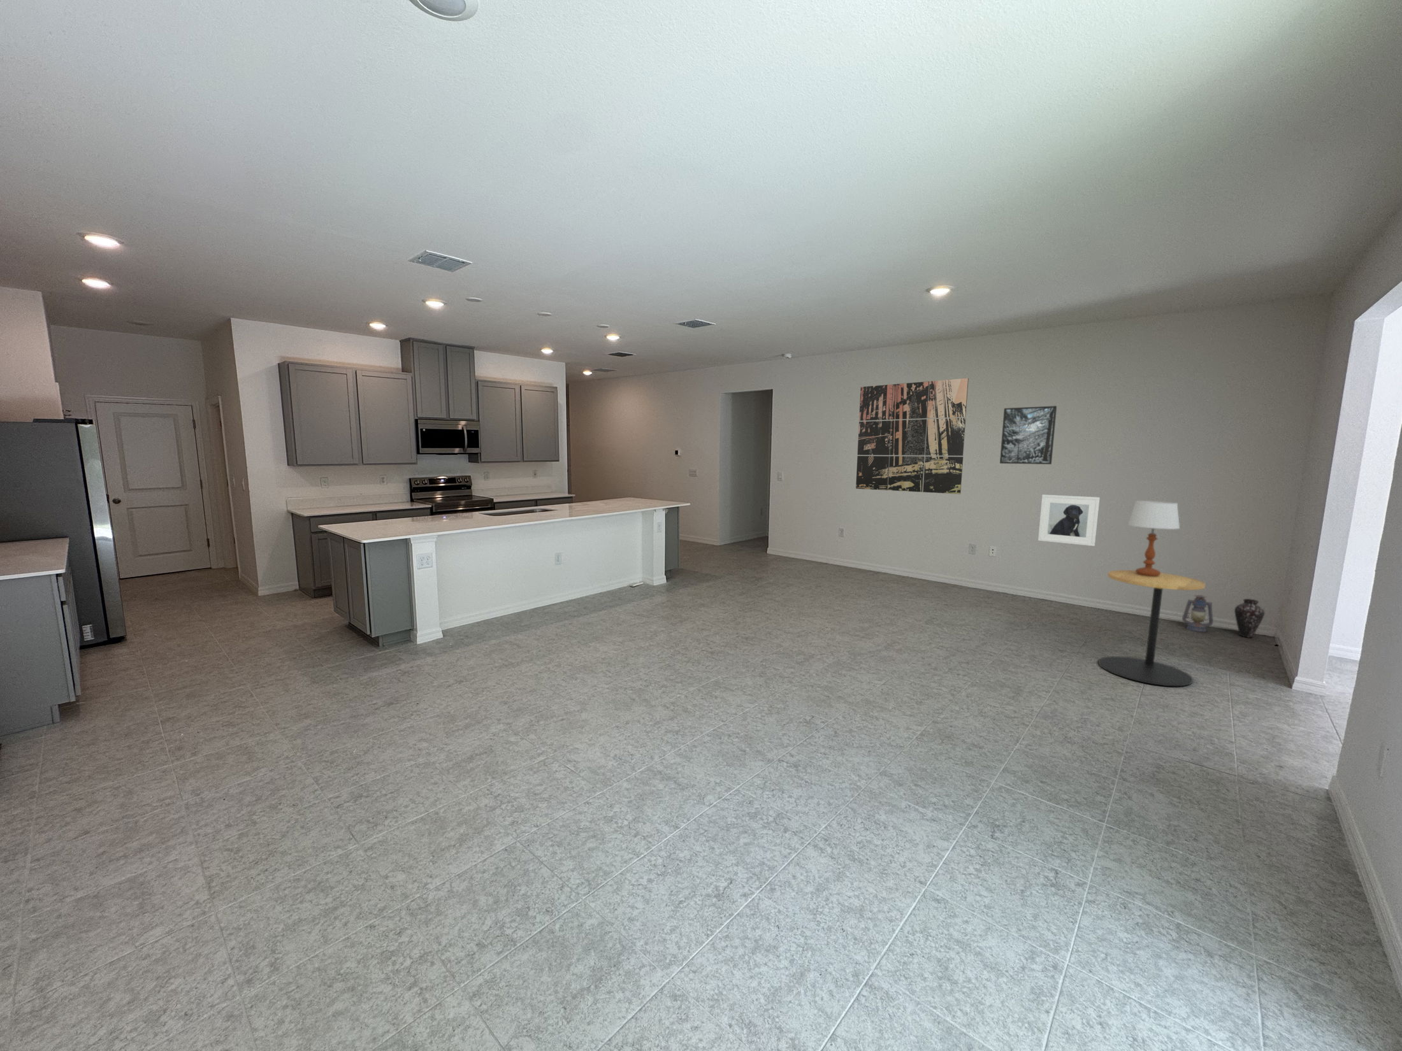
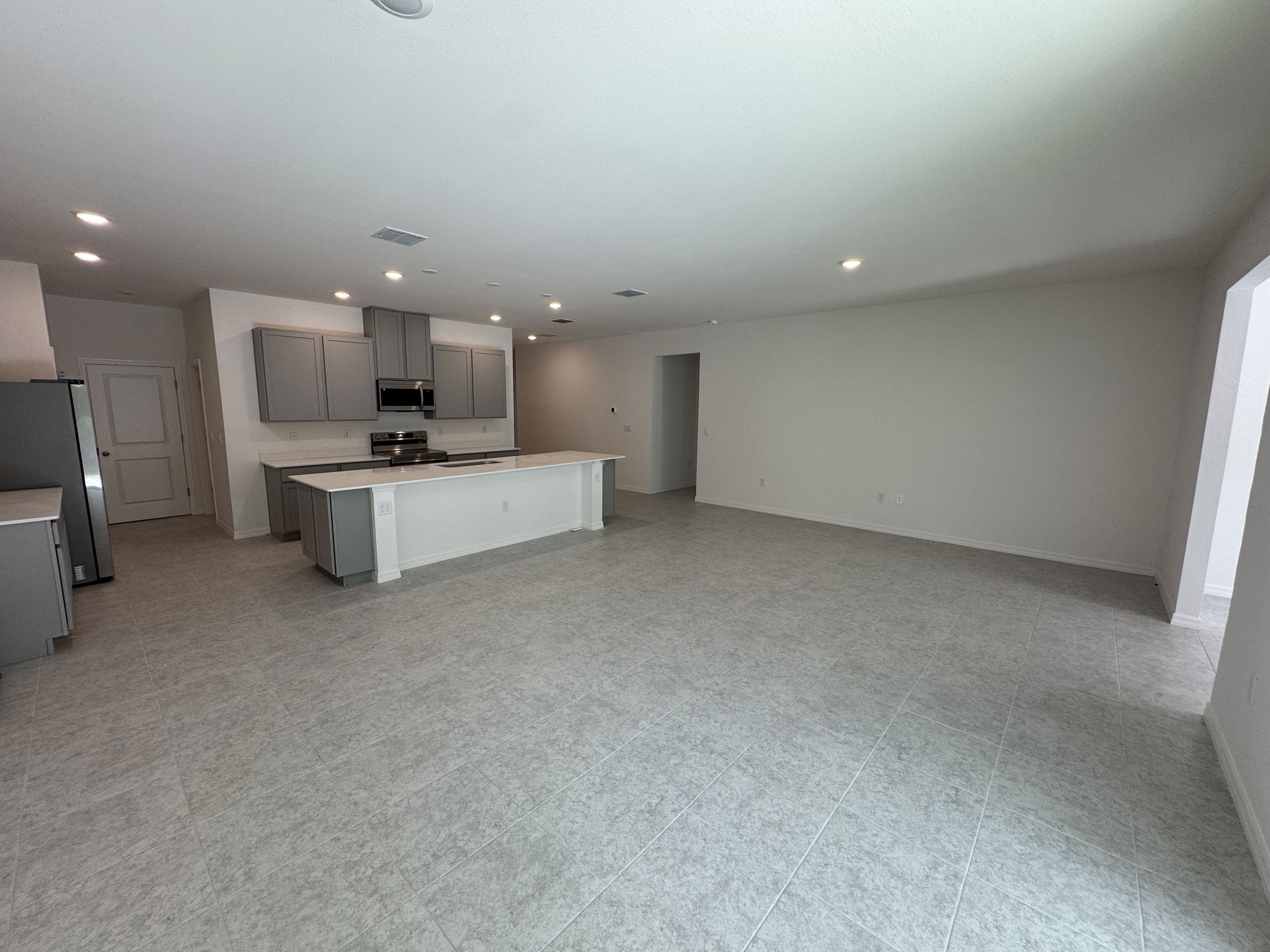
- wall art (907, 437)
- side table (1149, 626)
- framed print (1068, 519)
- table lamp (1151, 539)
- vase (1249, 618)
- lantern (1198, 612)
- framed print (1028, 436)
